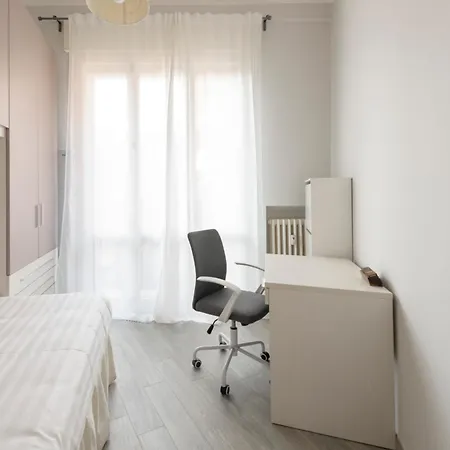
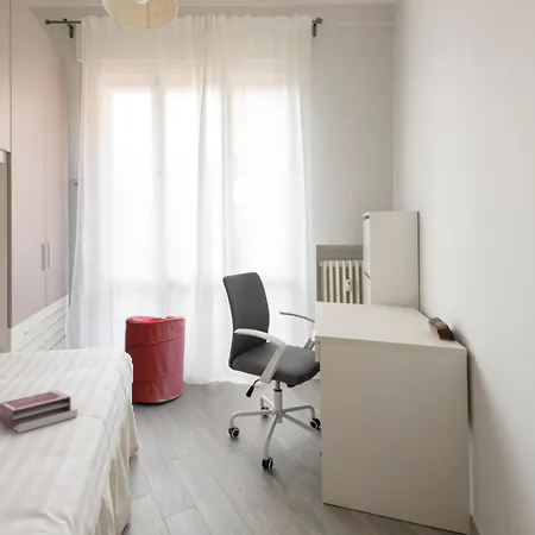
+ laundry hamper (155, 353)
+ book (36, 408)
